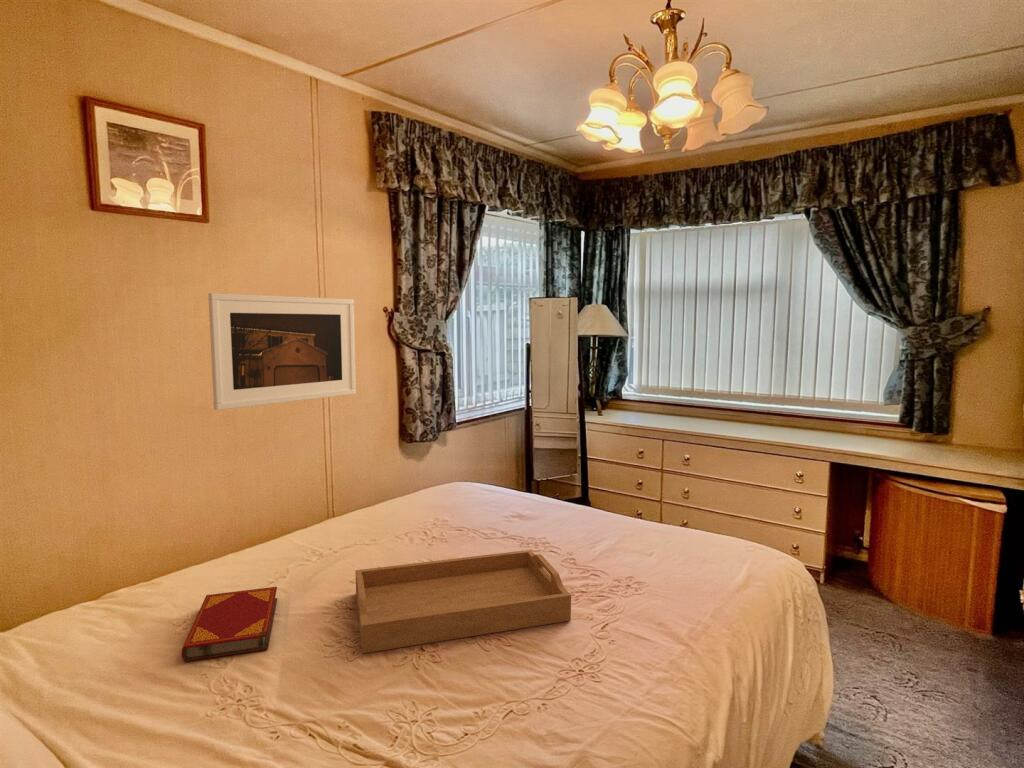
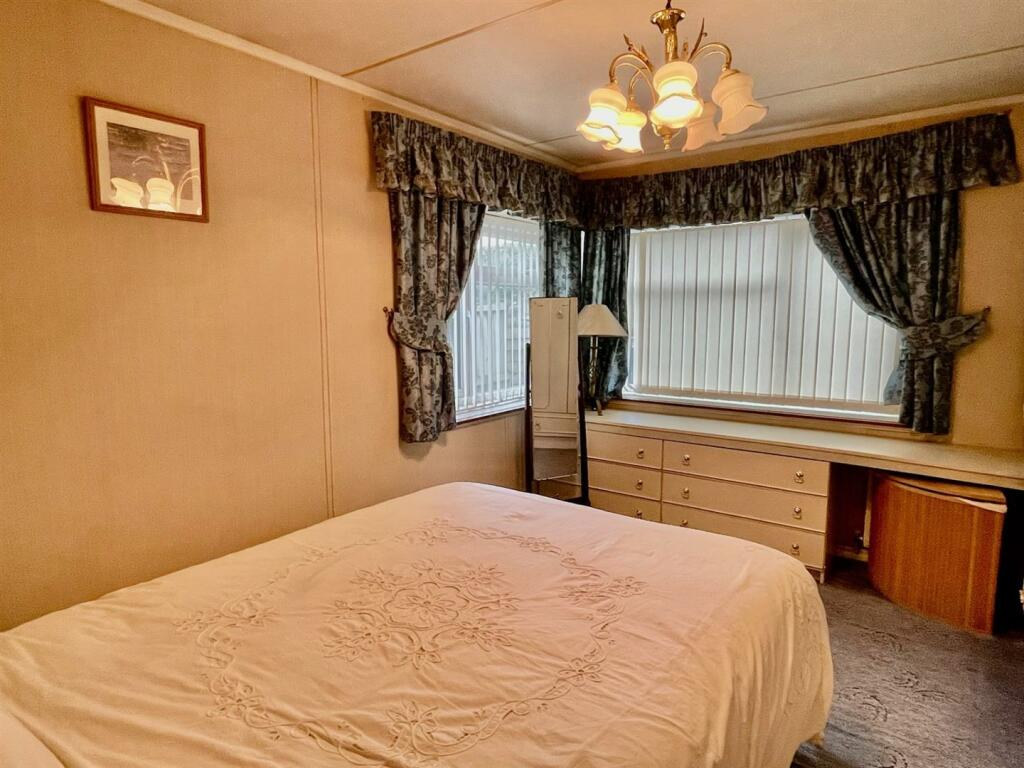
- serving tray (458, 590)
- hardback book (234, 620)
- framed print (290, 349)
